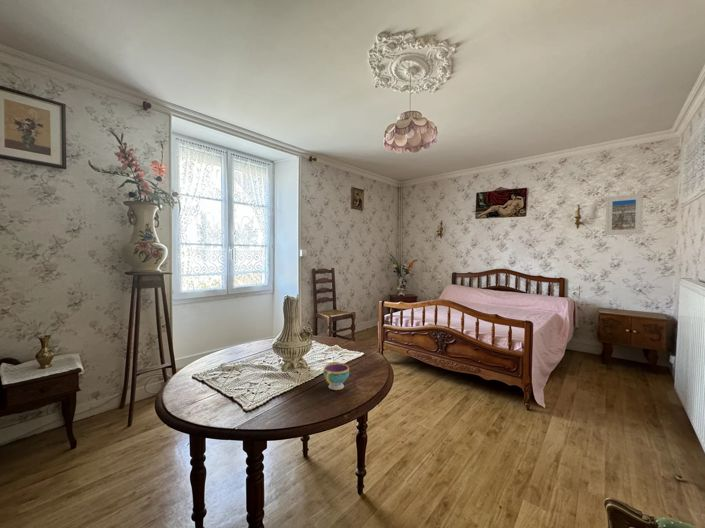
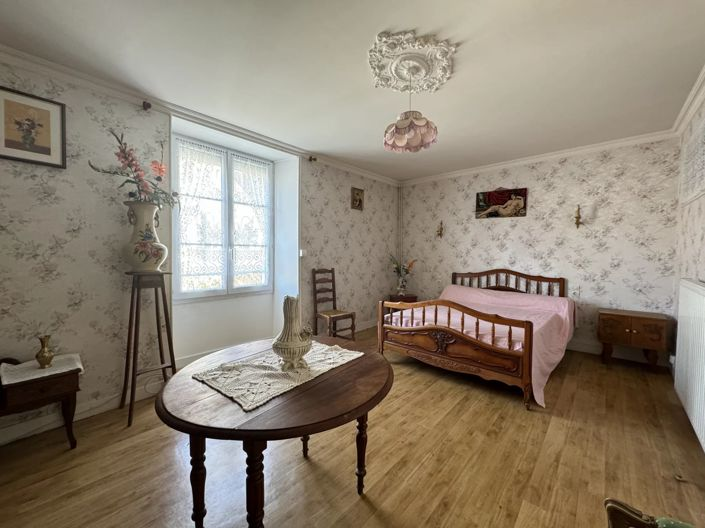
- teacup (334, 377)
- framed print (623, 215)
